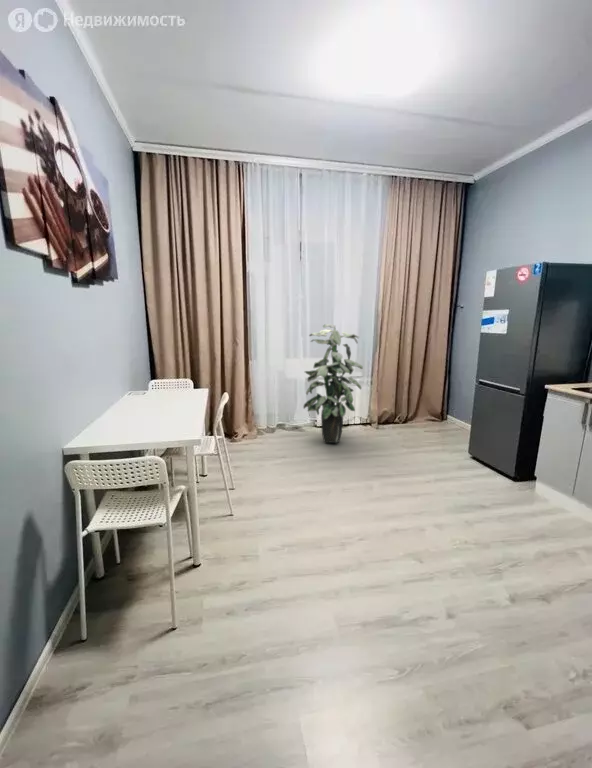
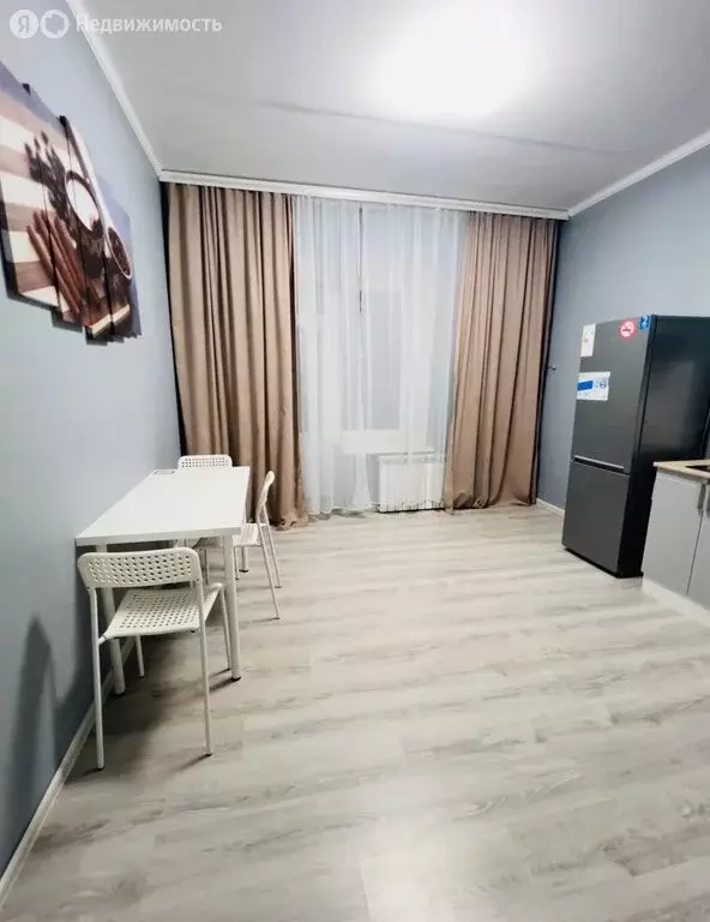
- indoor plant (330, 383)
